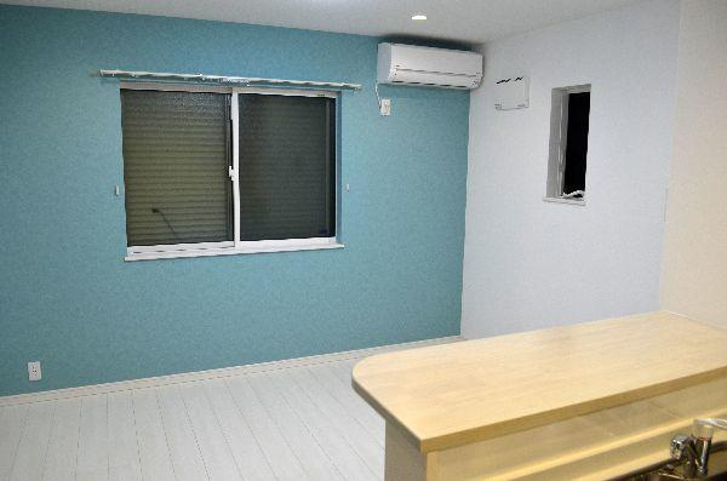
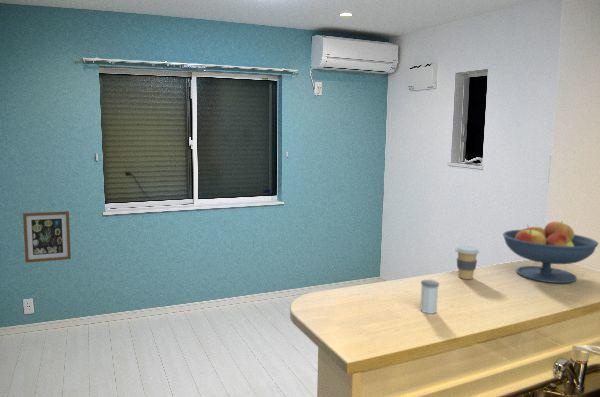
+ fruit bowl (547, 249)
+ salt shaker (429, 296)
+ wall art (47, 236)
+ coffee cup (466, 262)
